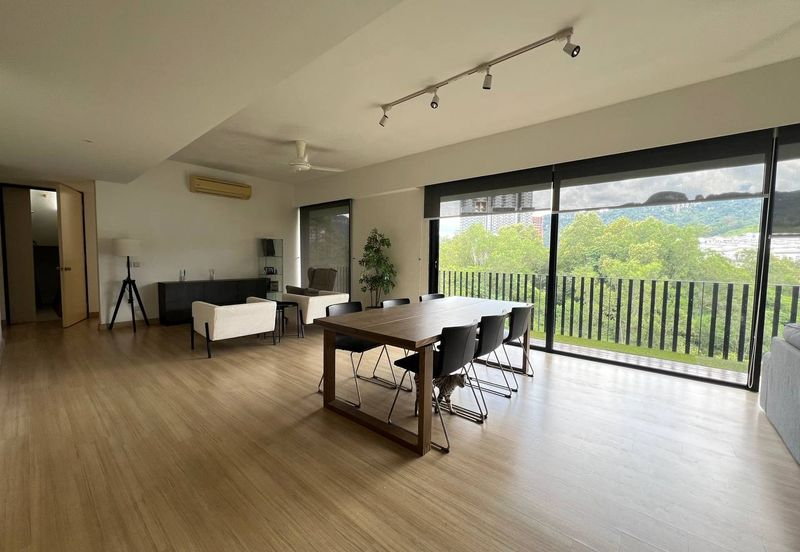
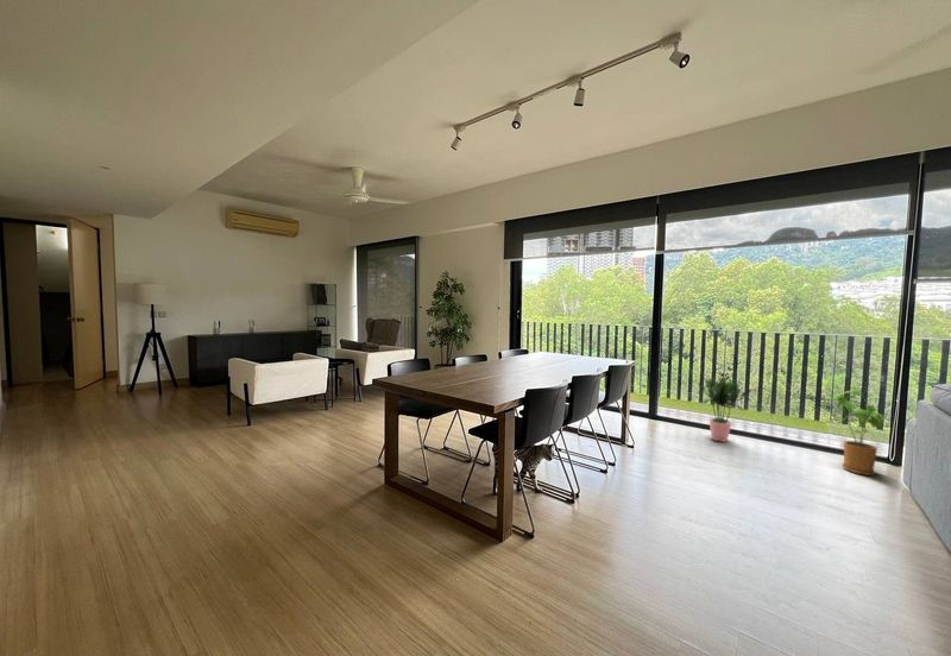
+ potted plant (724, 409)
+ house plant (859, 431)
